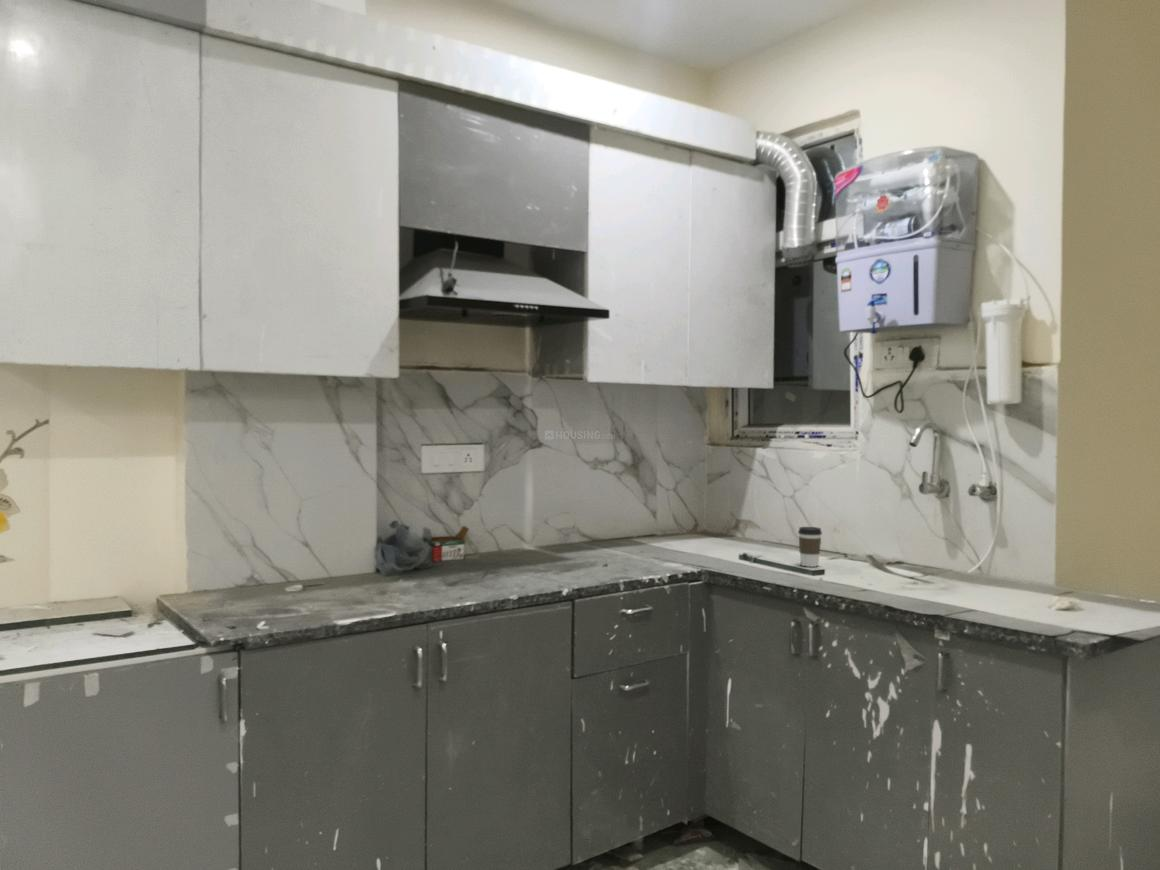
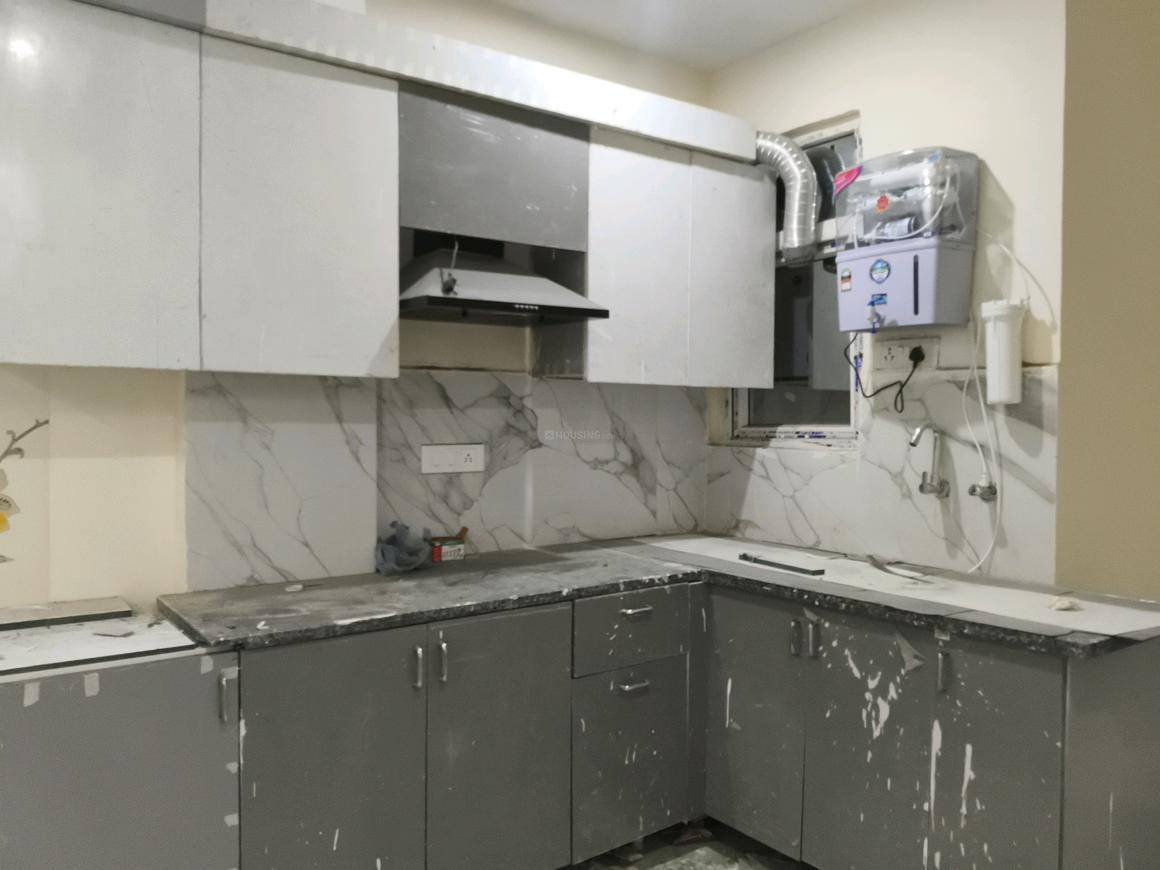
- coffee cup (809, 546)
